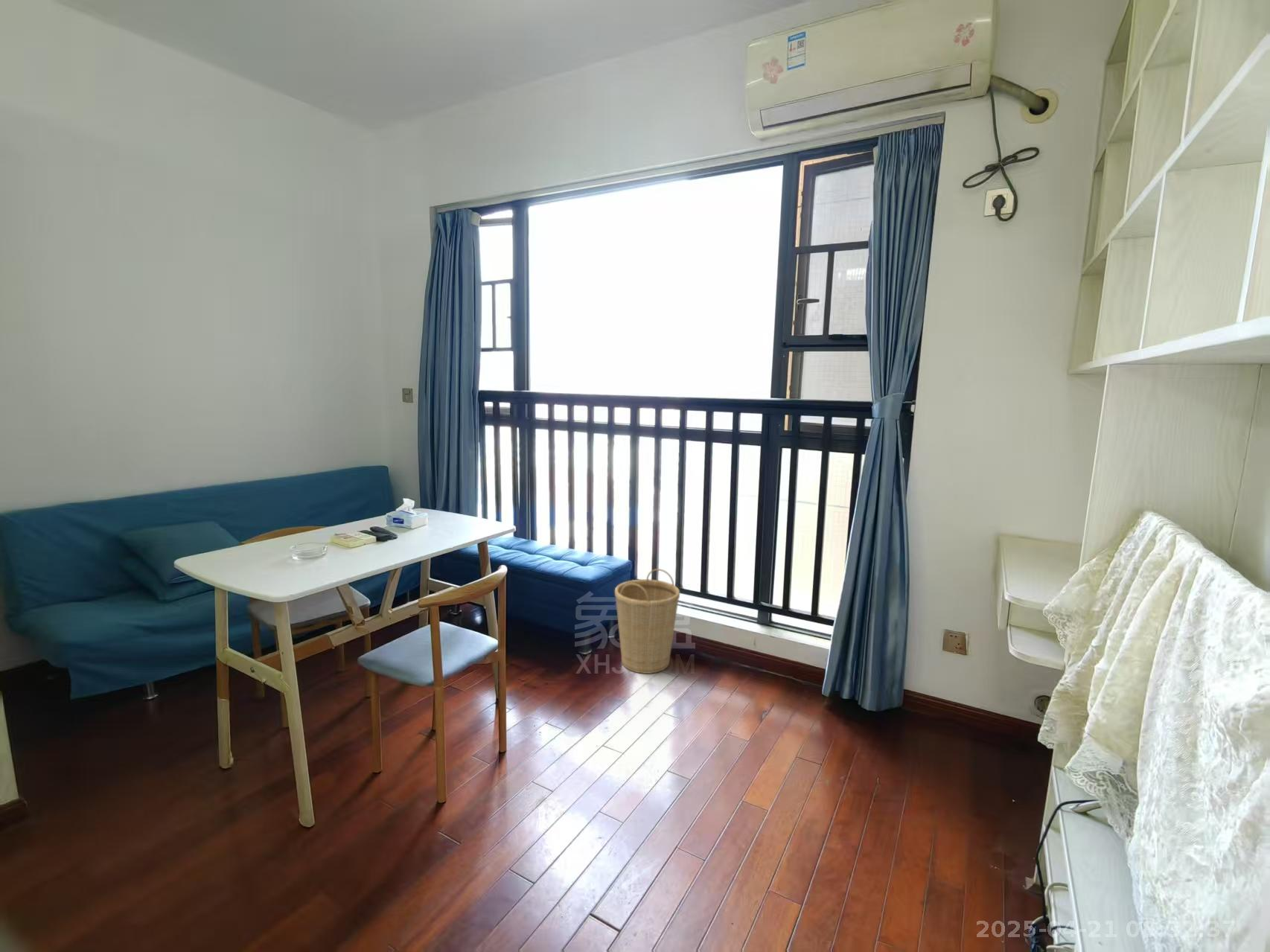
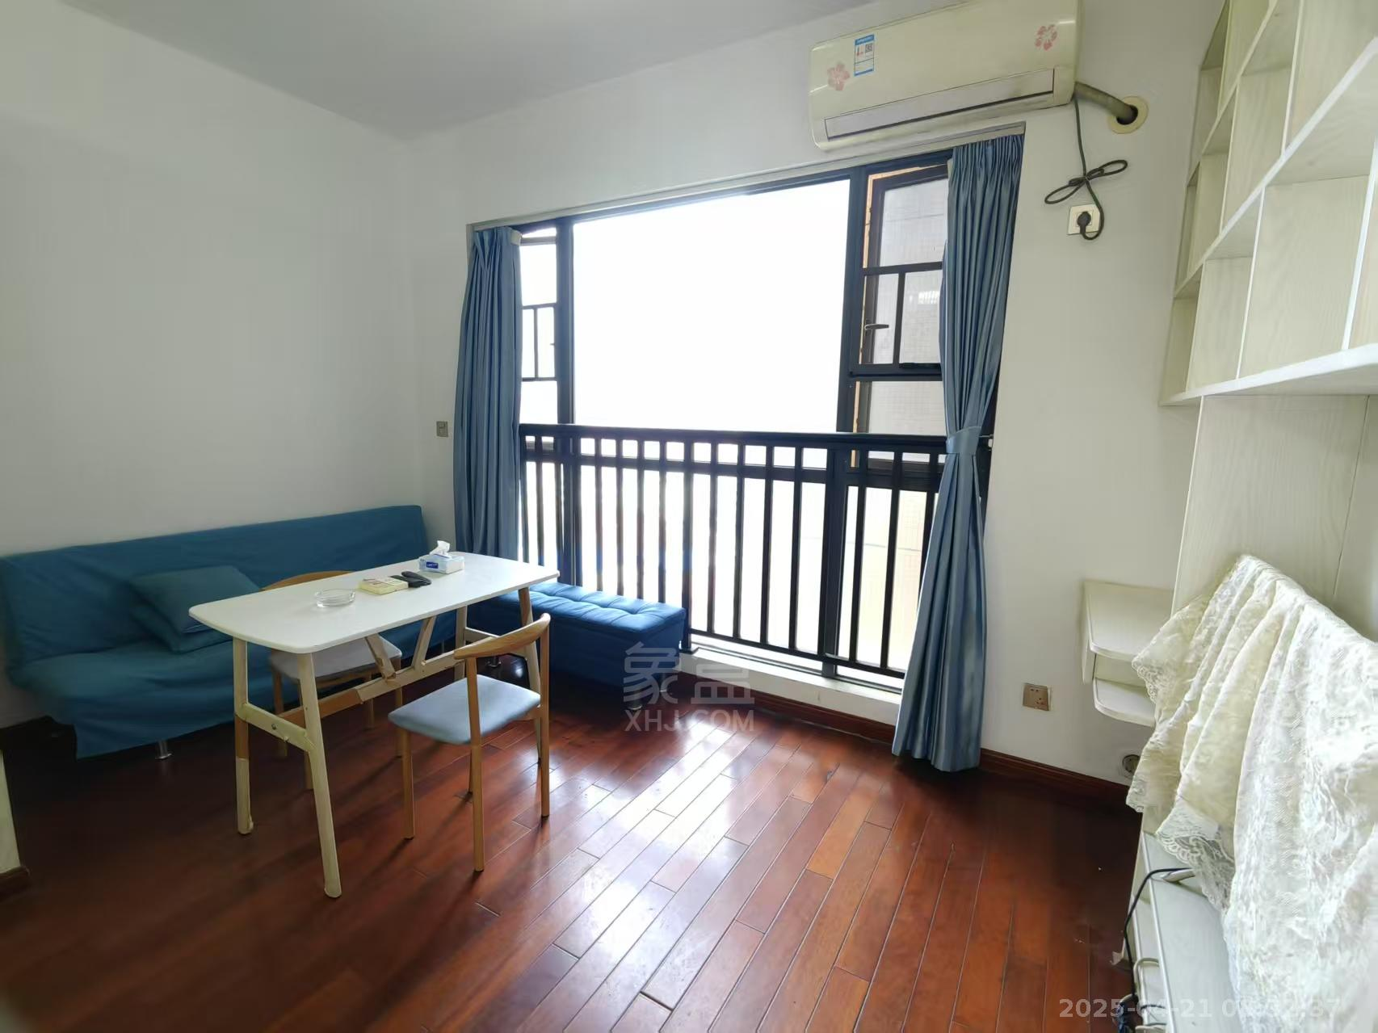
- basket (646, 619)
